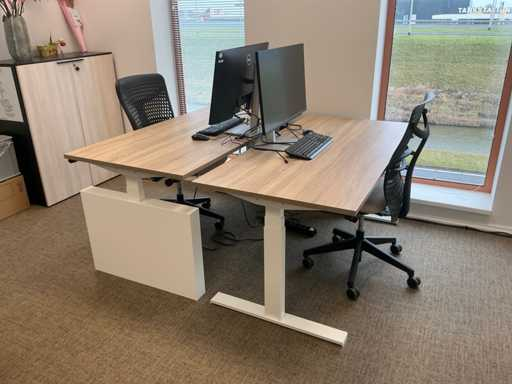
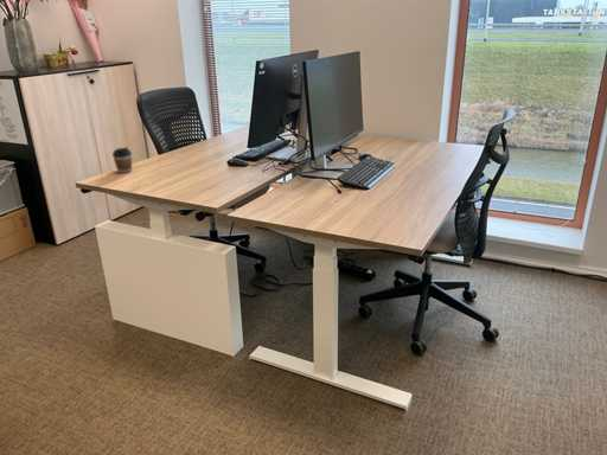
+ coffee cup (122, 159)
